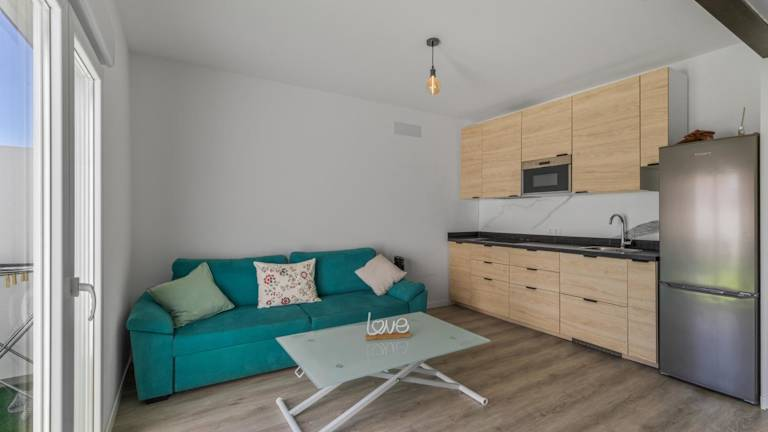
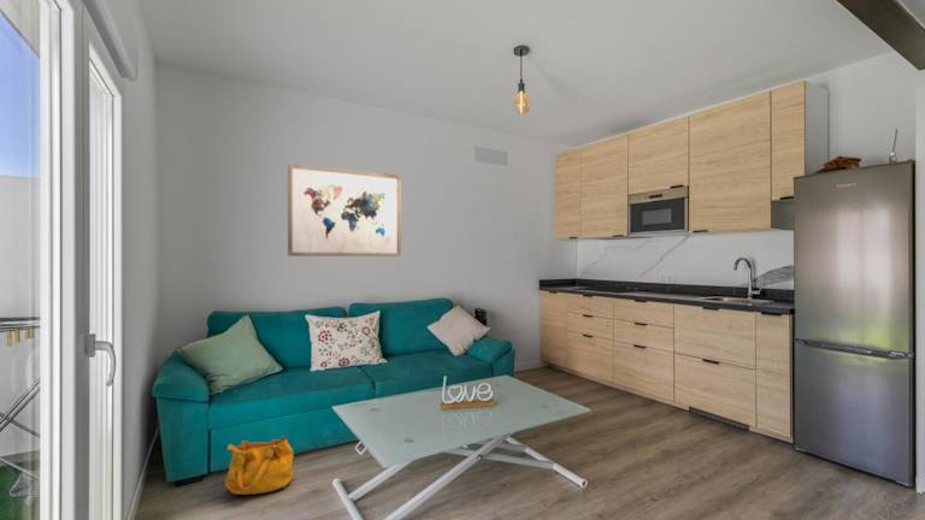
+ wall art (348, 213)
+ handbag (259, 461)
